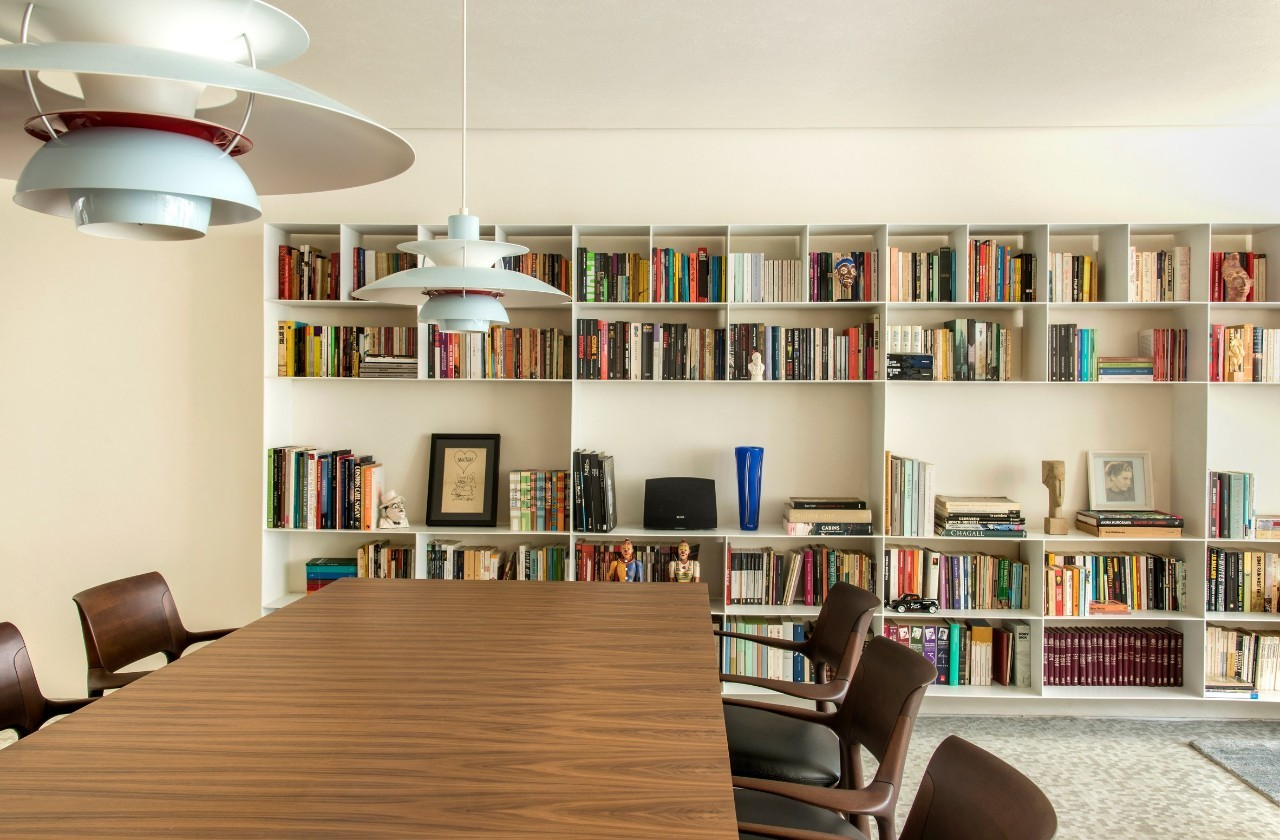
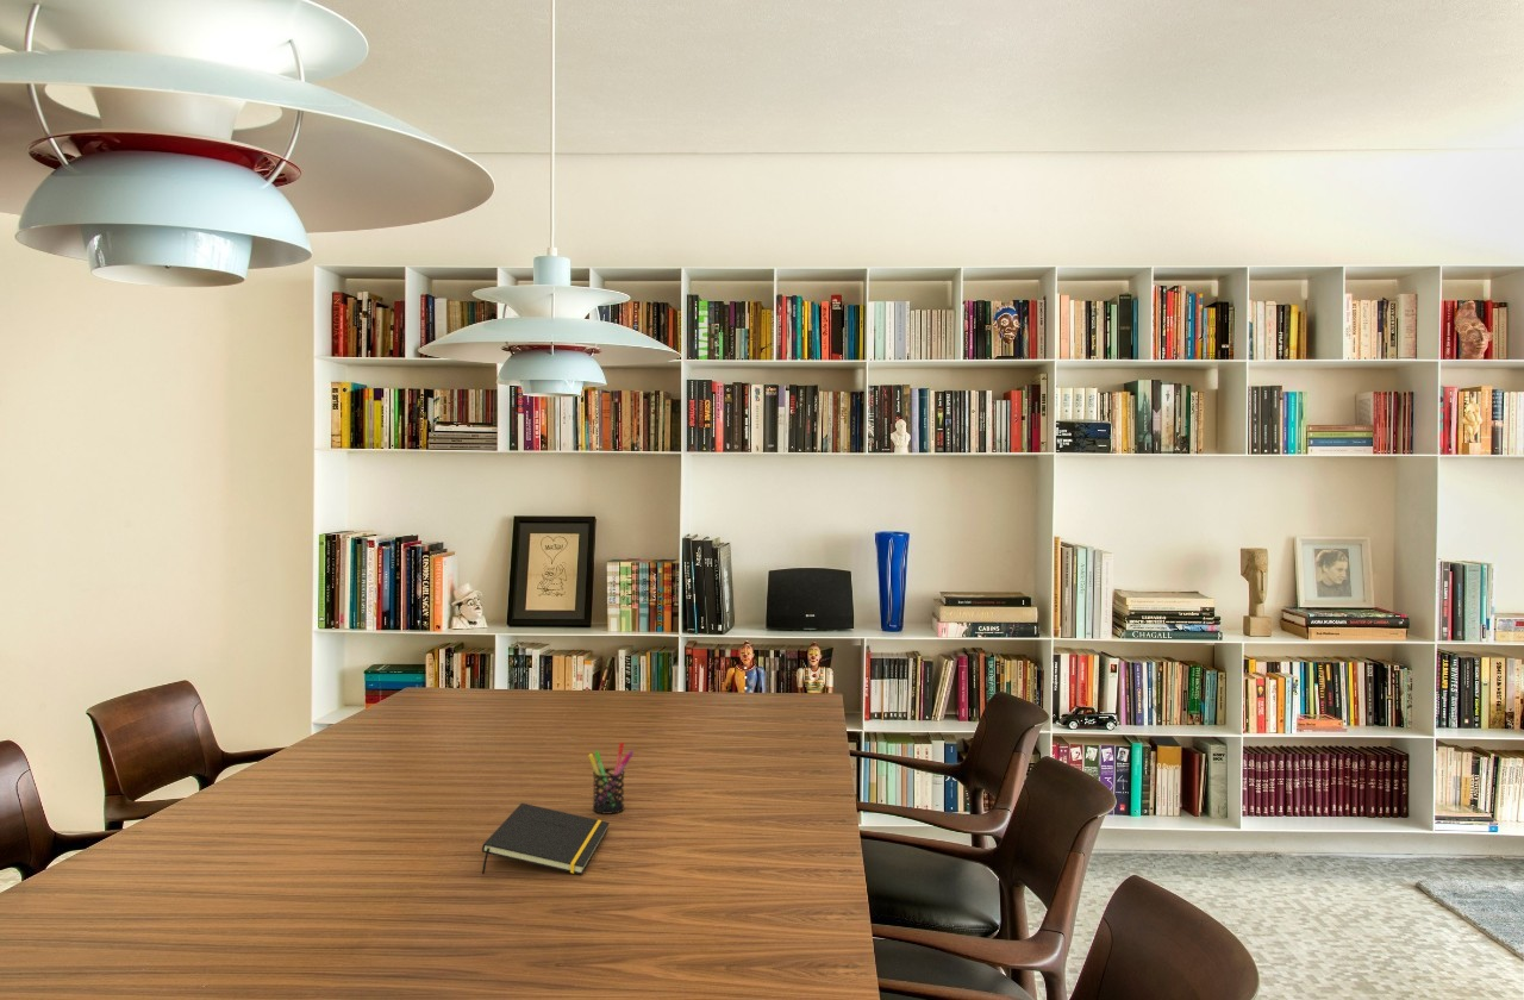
+ pen holder (607, 776)
+ notepad (549, 836)
